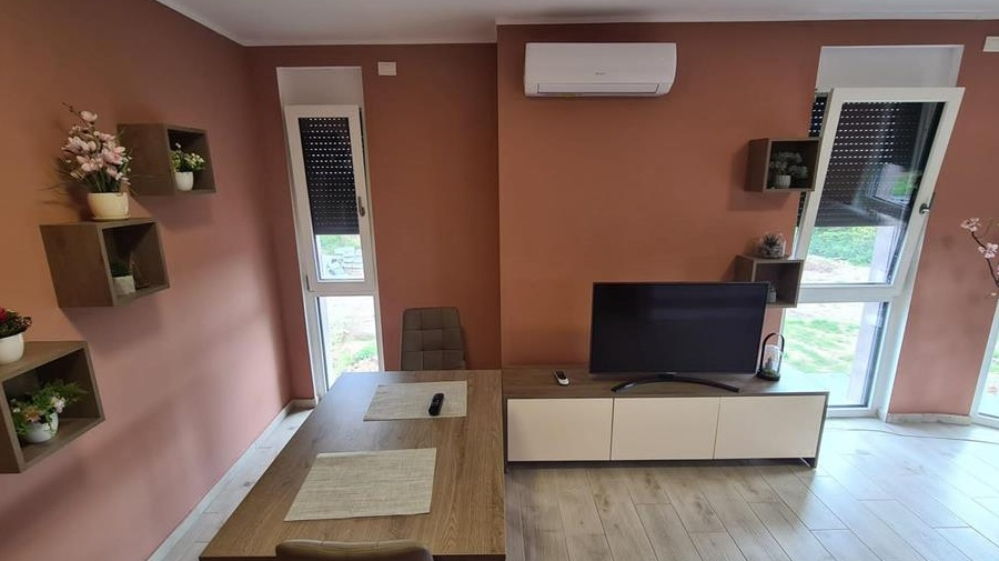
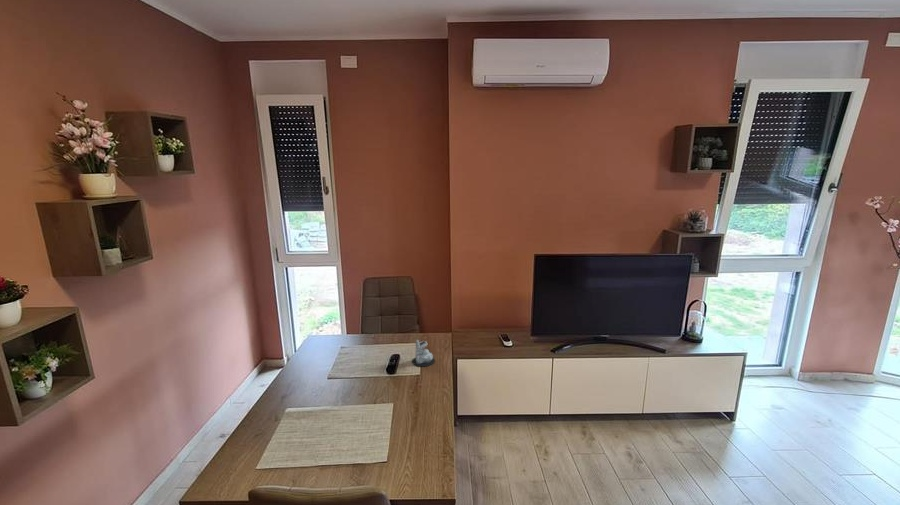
+ candle (423, 350)
